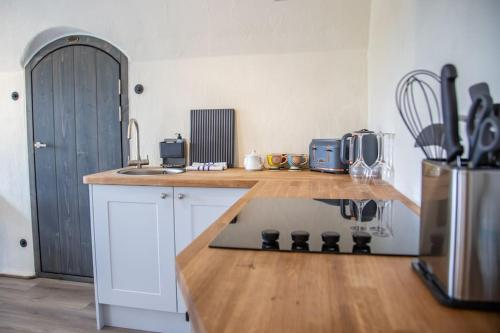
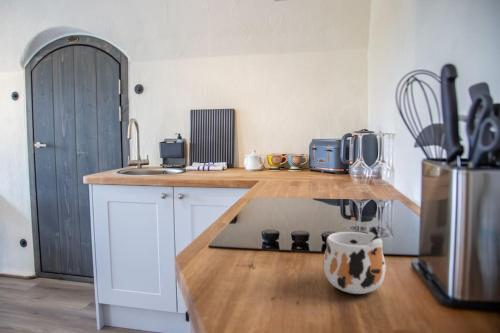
+ mug (353, 255)
